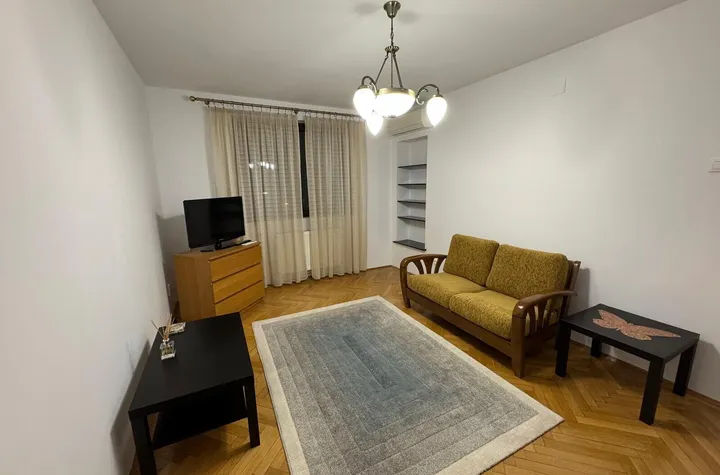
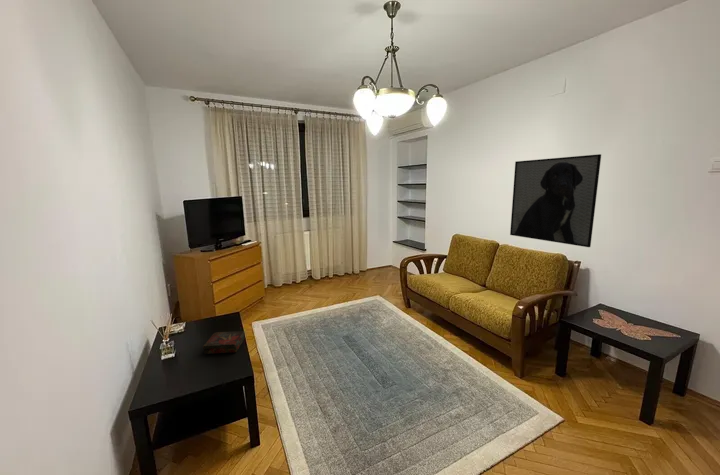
+ book (225, 342)
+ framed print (549, 200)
